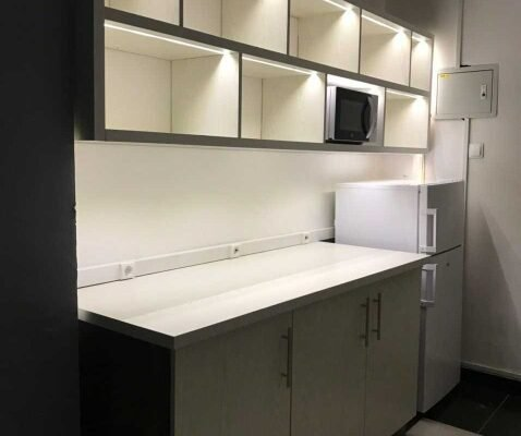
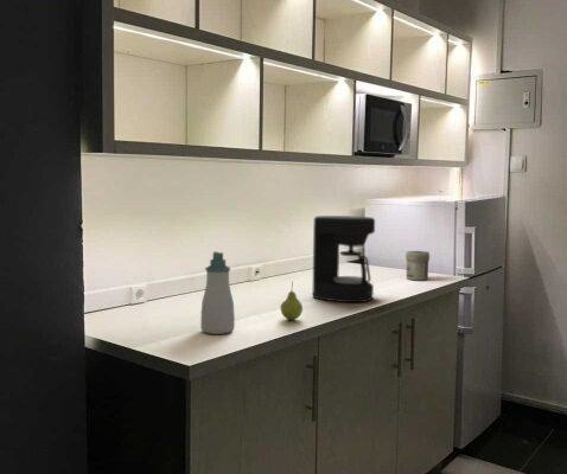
+ jar (416, 264)
+ fruit (291, 301)
+ soap bottle (217, 292)
+ coffee maker (344, 255)
